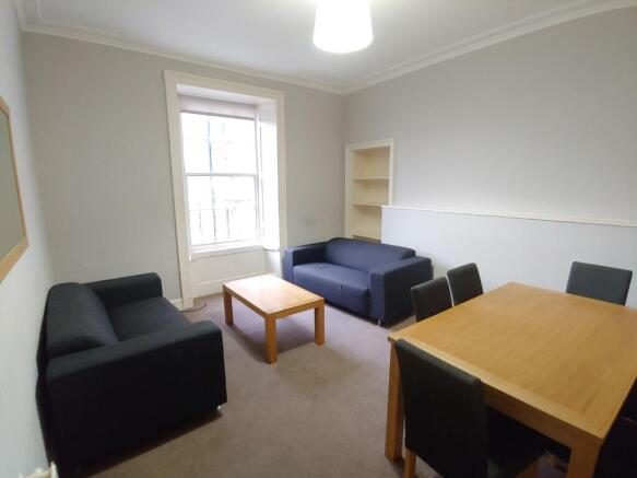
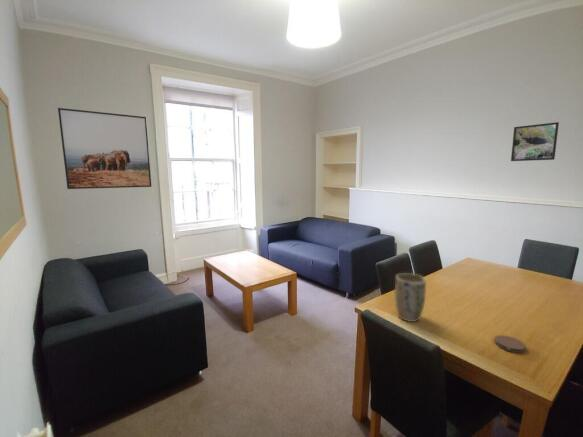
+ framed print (533, 142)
+ coaster (509, 343)
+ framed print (109, 151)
+ plant pot (409, 297)
